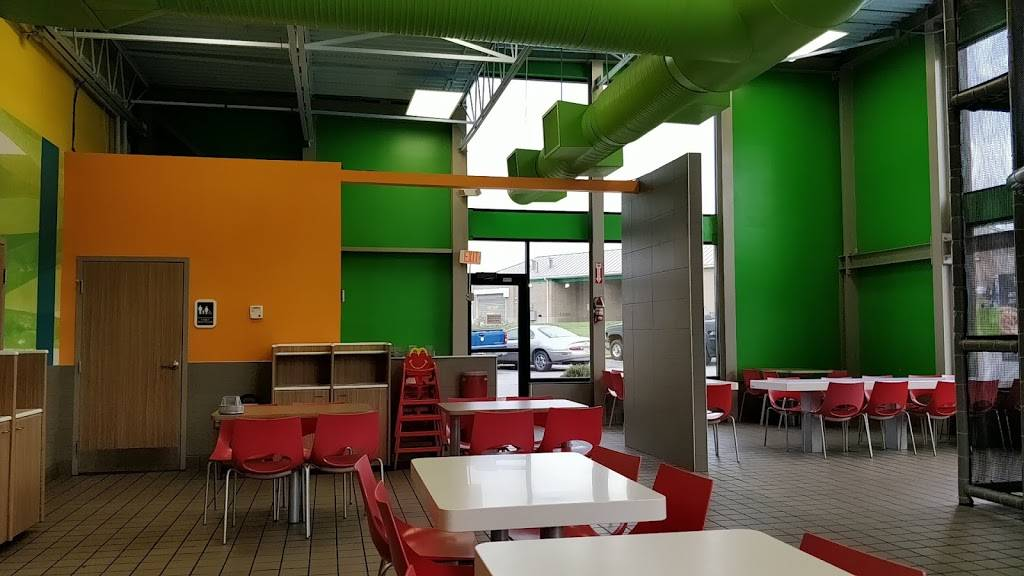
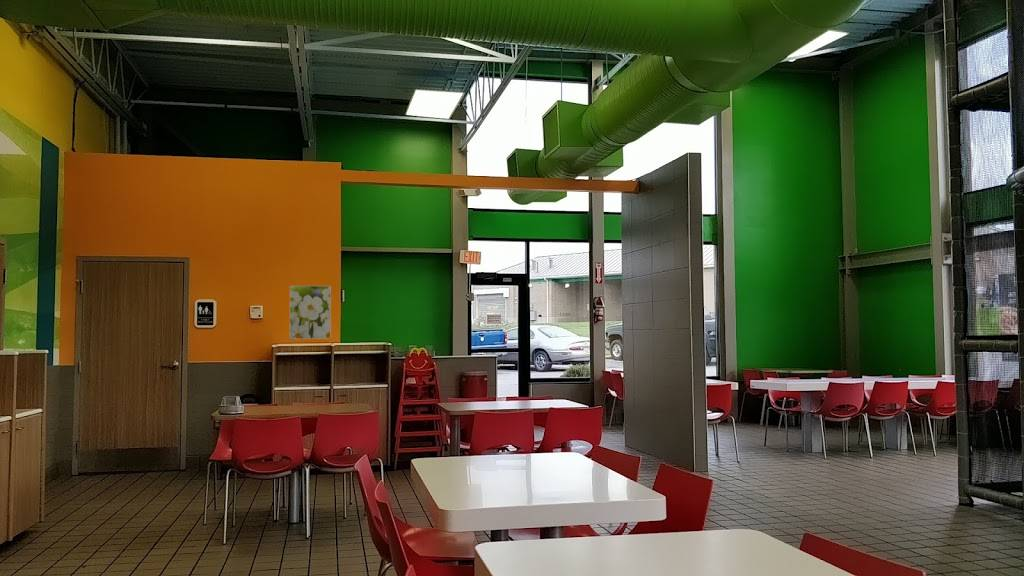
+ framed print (310, 312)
